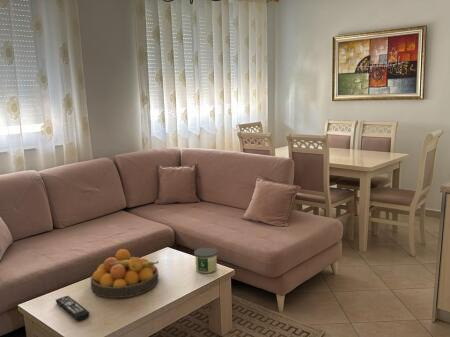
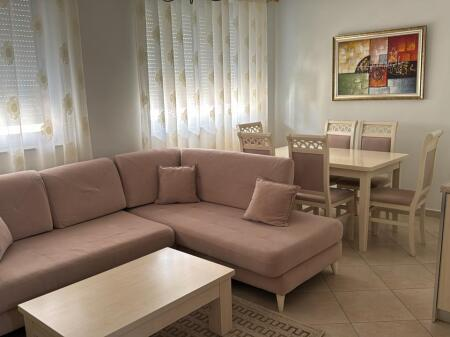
- remote control (72, 307)
- candle (206, 260)
- fruit bowl (124, 269)
